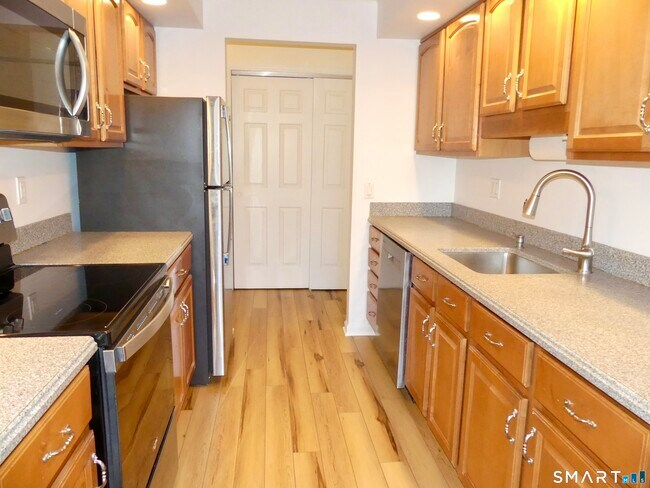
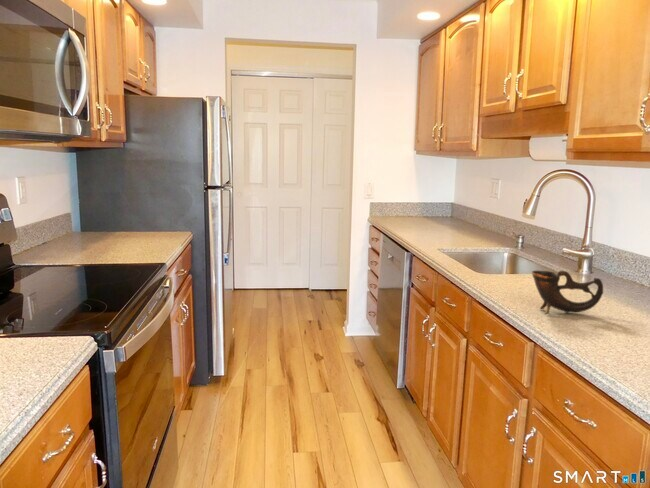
+ cup (566, 288)
